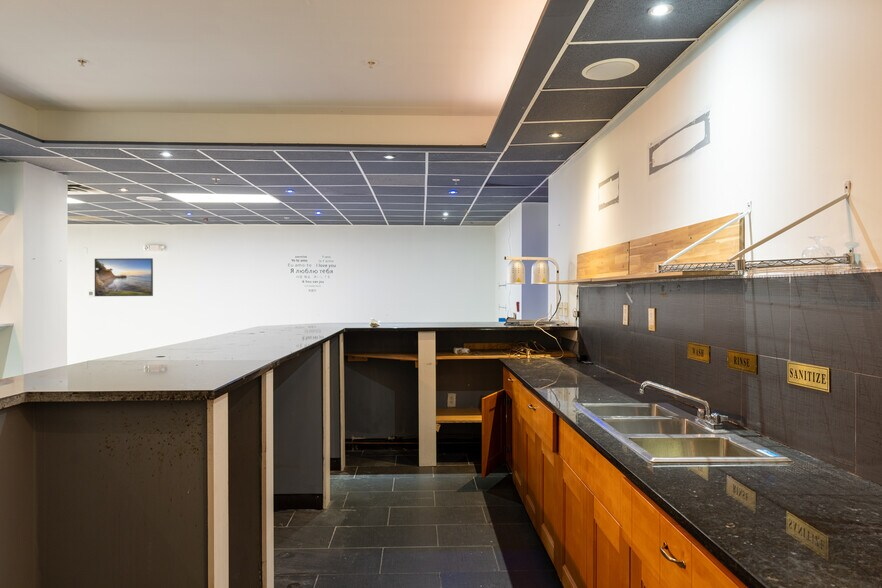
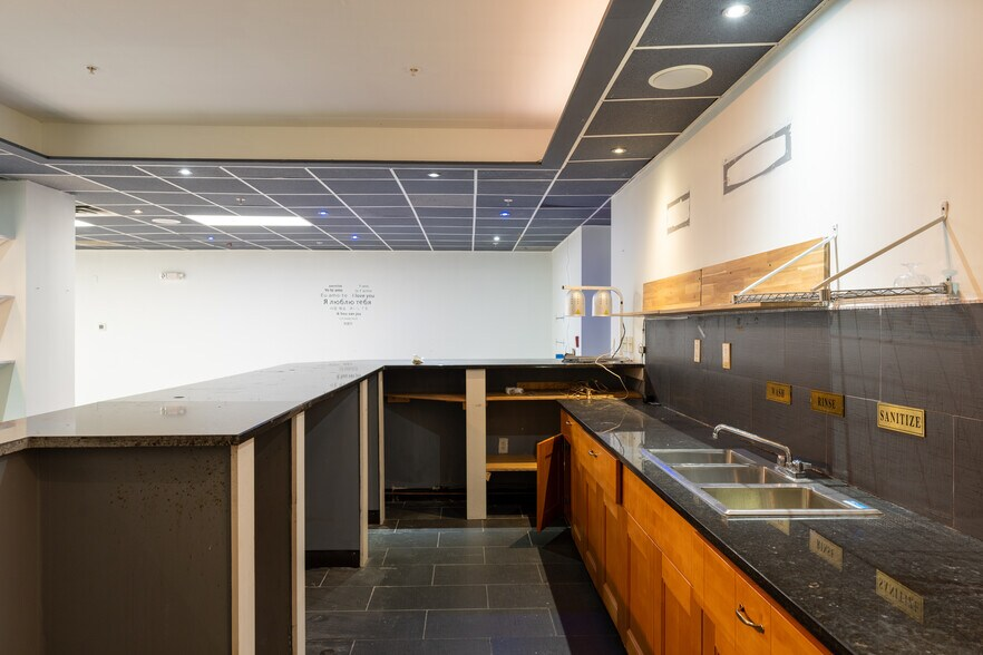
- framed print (123, 277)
